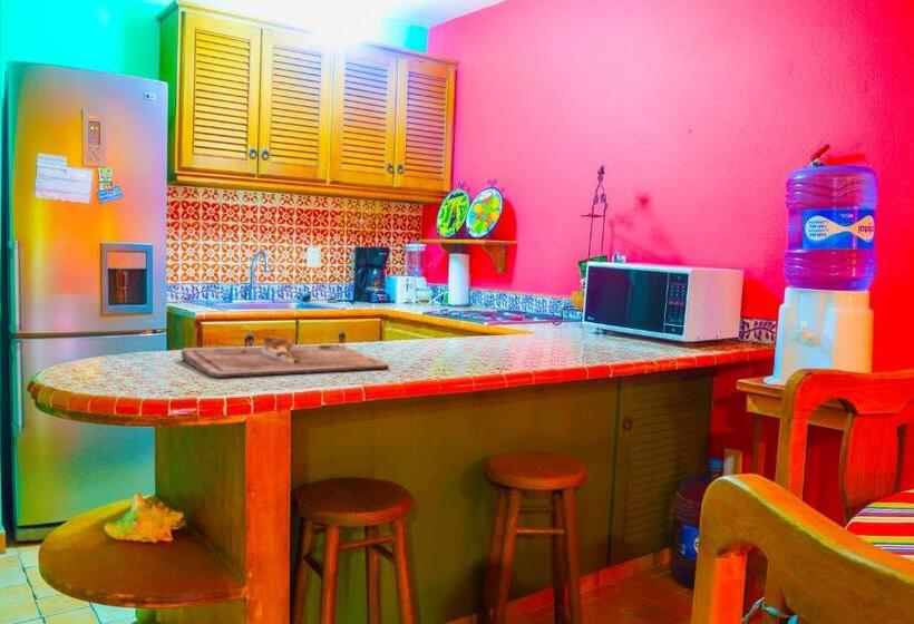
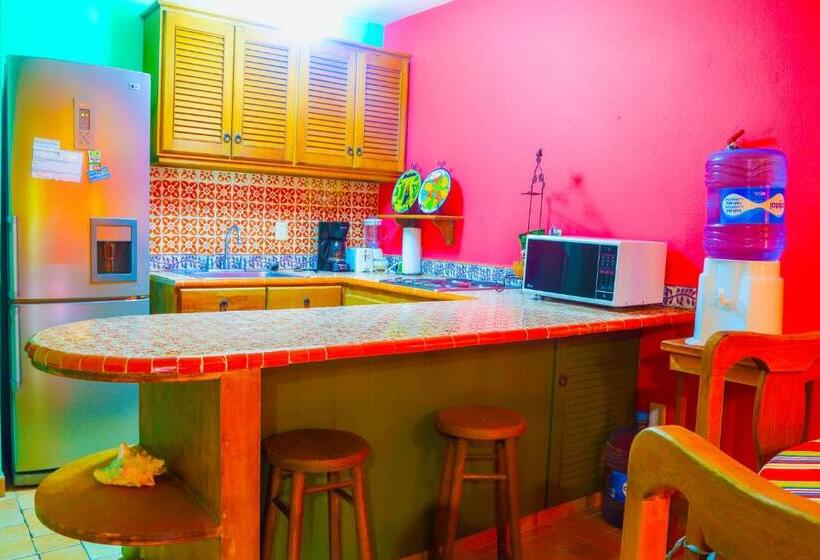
- cutting board (285, 351)
